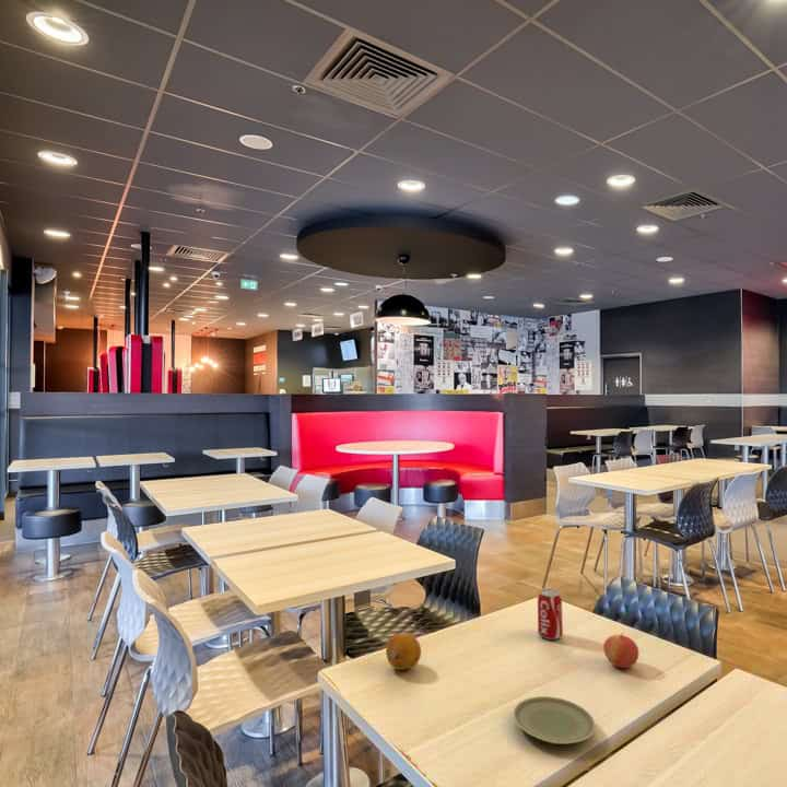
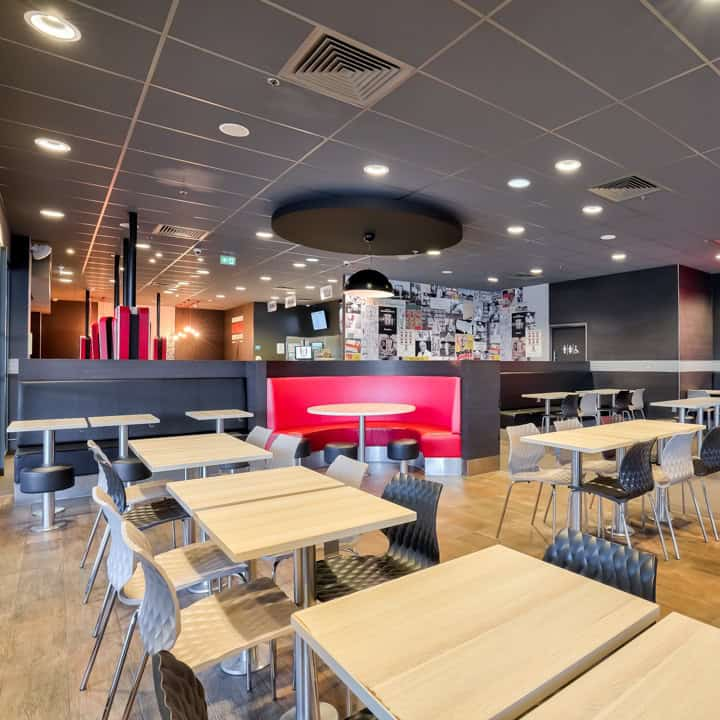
- fruit (403, 650)
- beverage can (550, 613)
- apple (621, 648)
- plate (553, 723)
